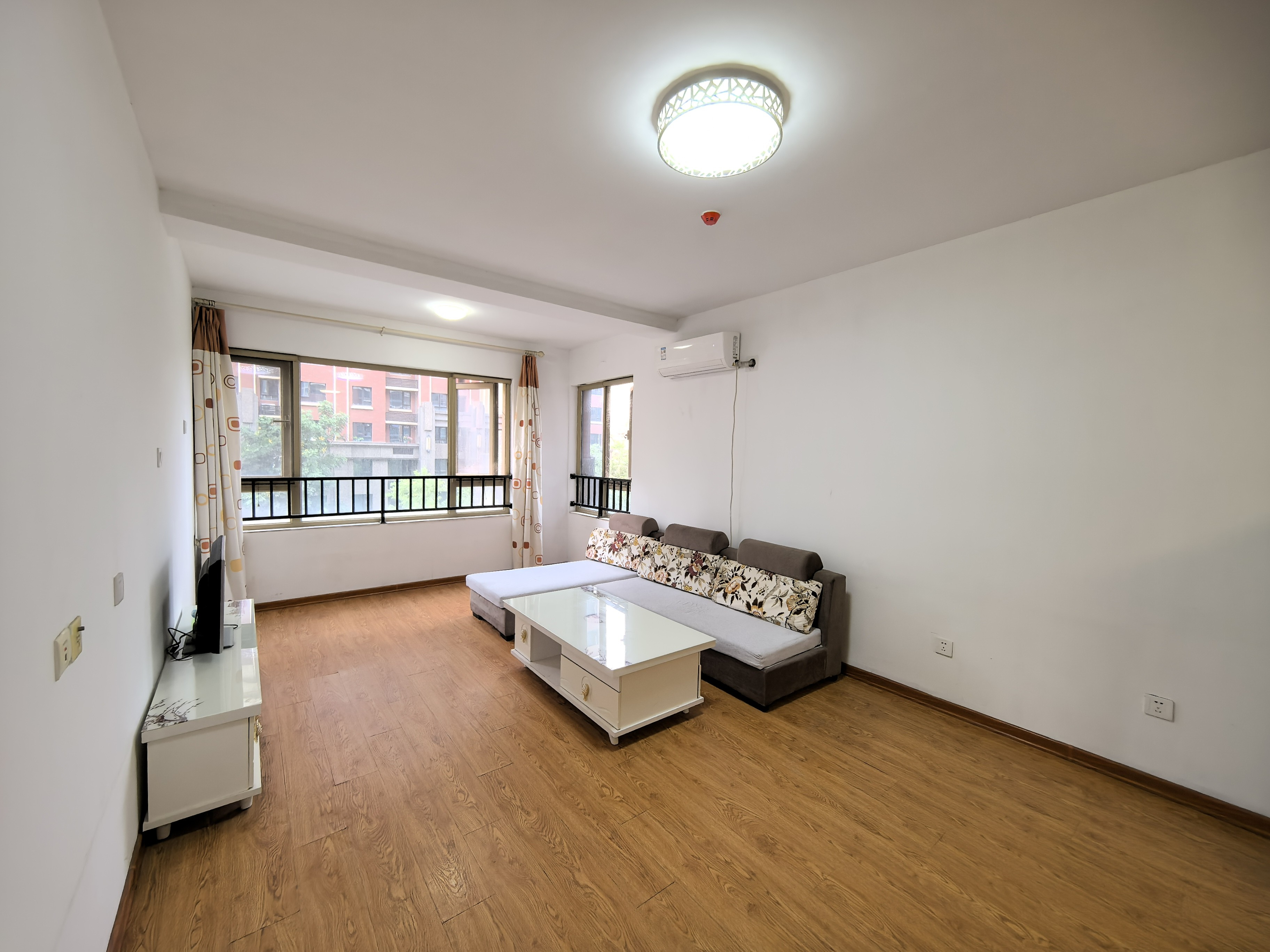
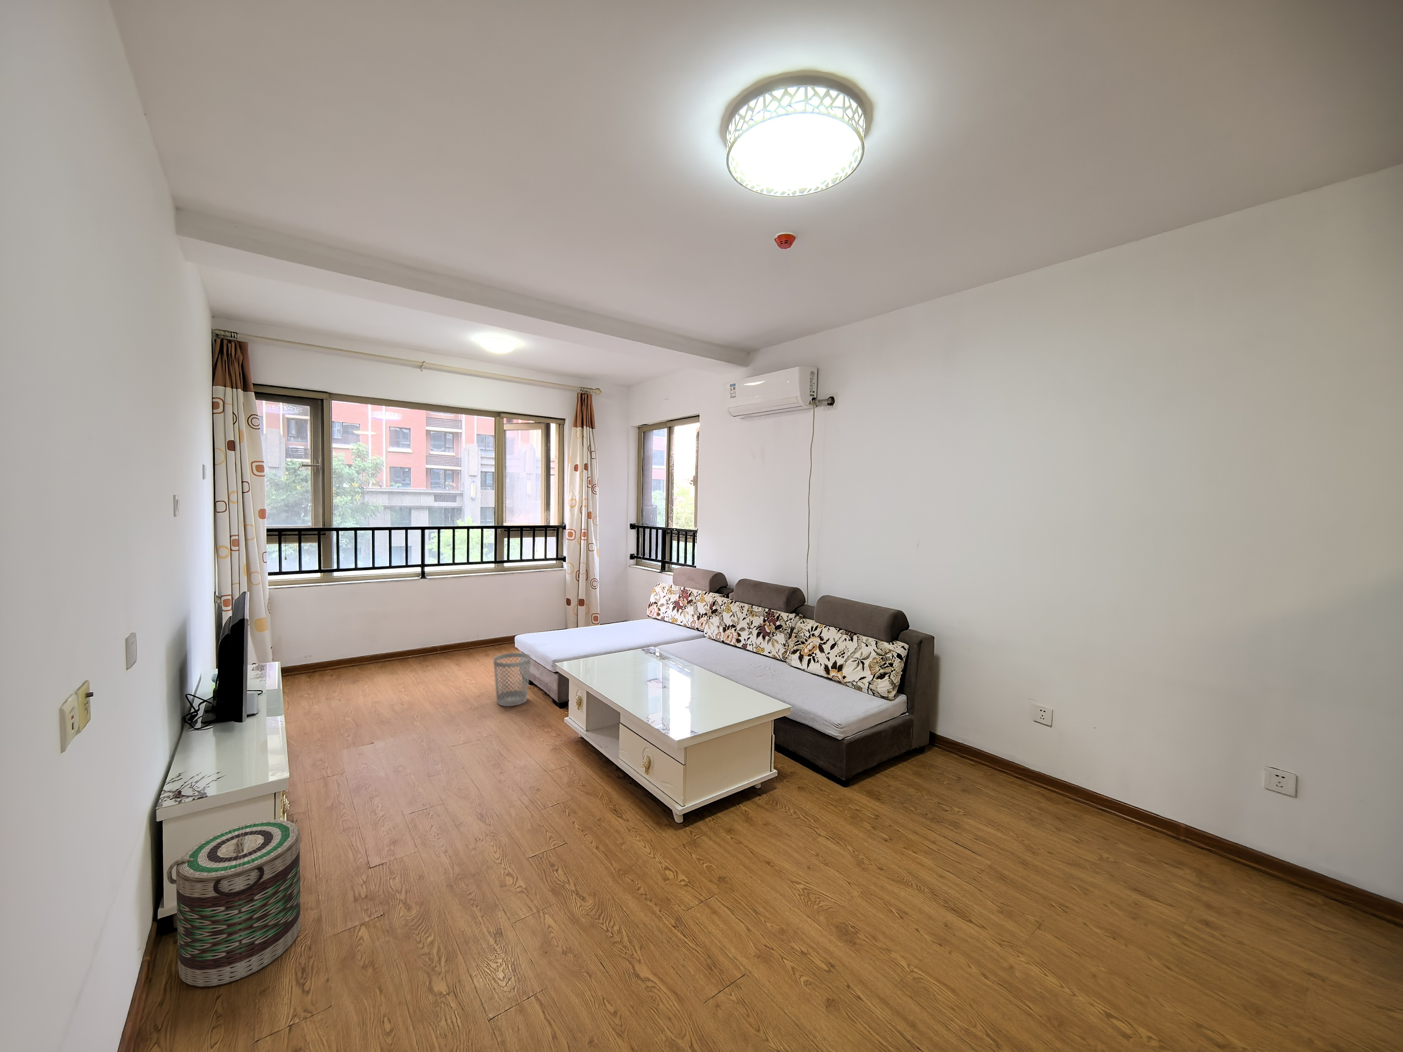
+ wastebasket (511, 680)
+ basket (238, 895)
